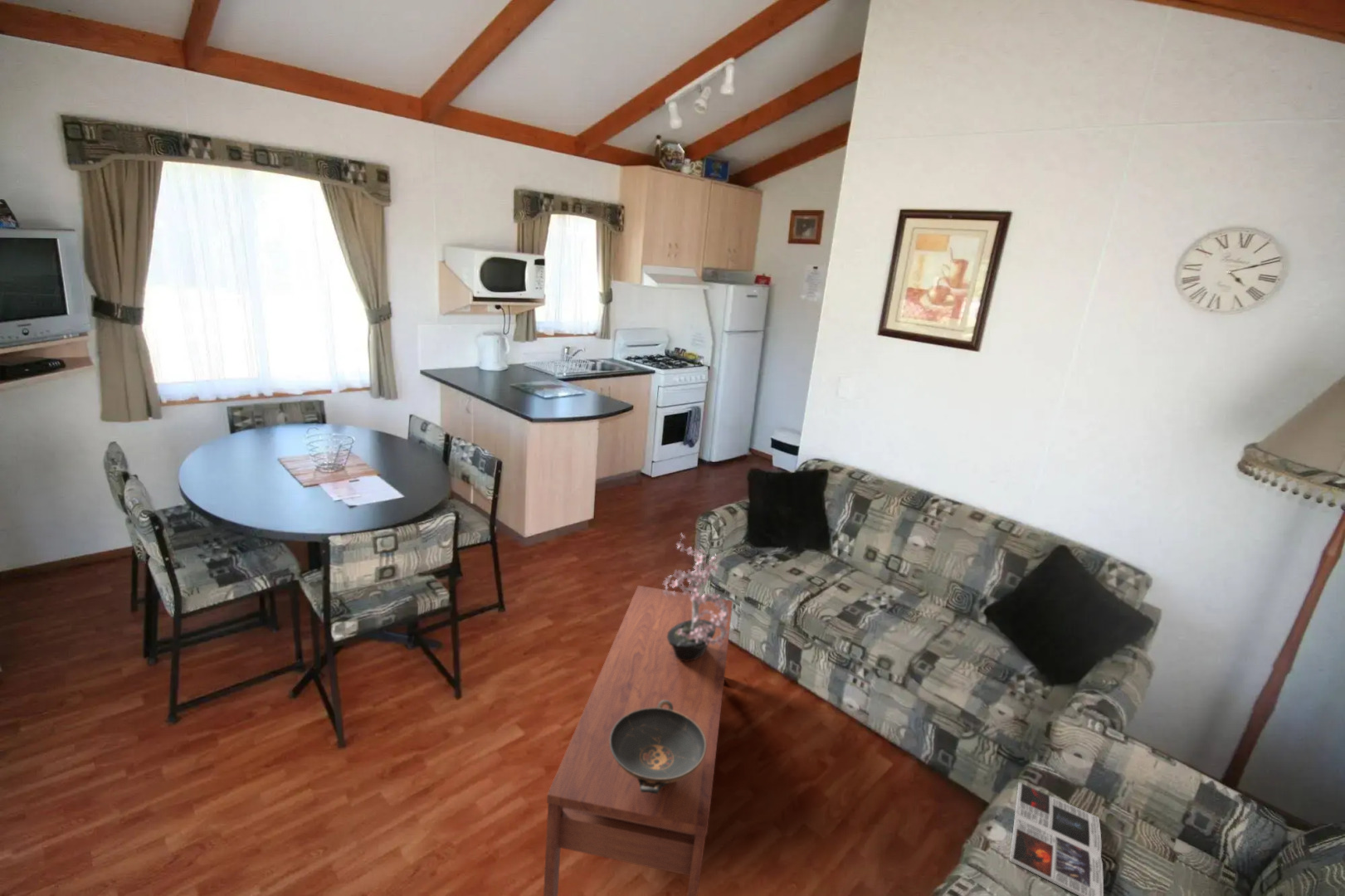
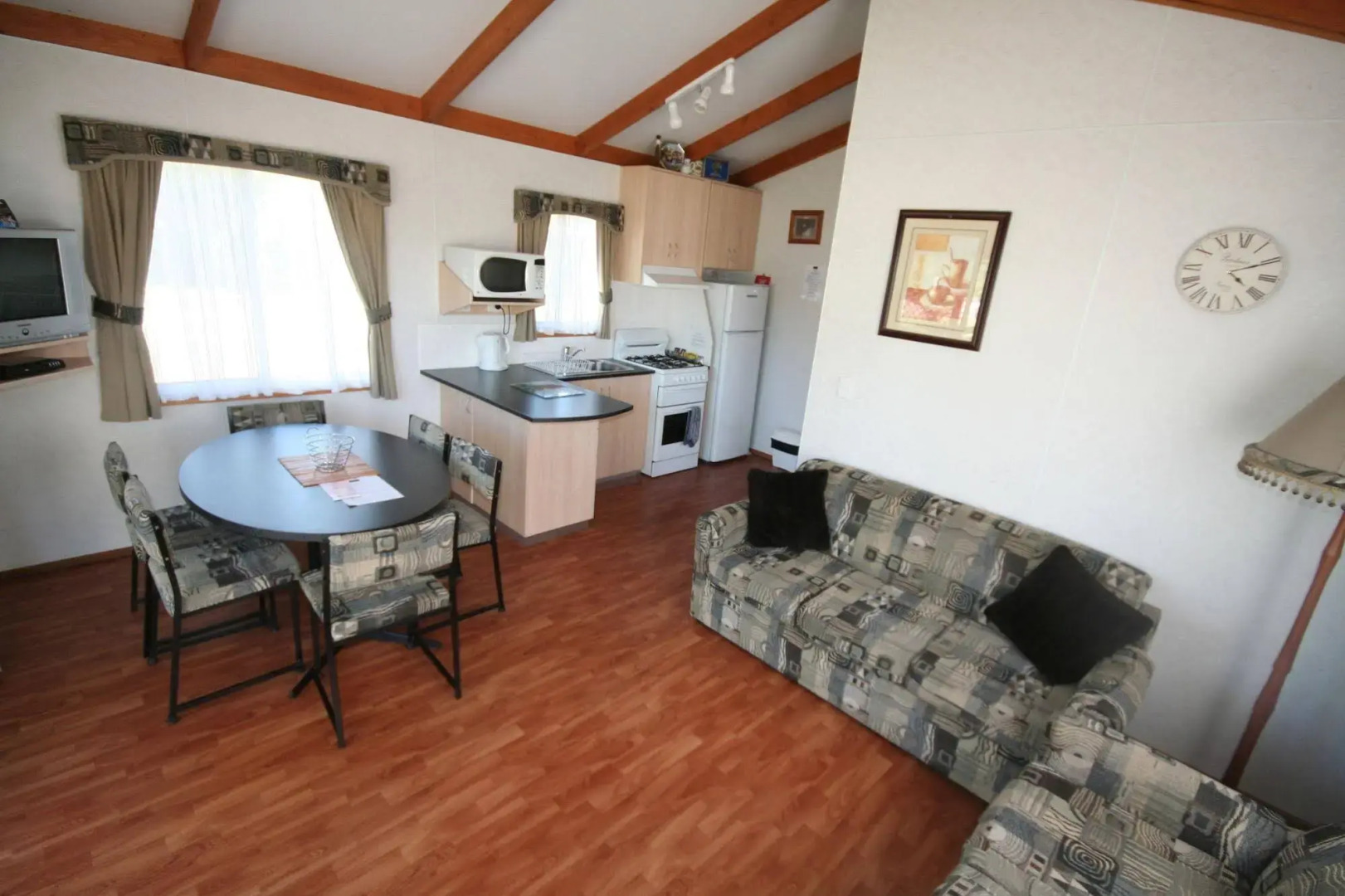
- magazine (1056, 835)
- potted plant (694, 611)
- coffee table (662, 708)
- decorative bowl (656, 755)
